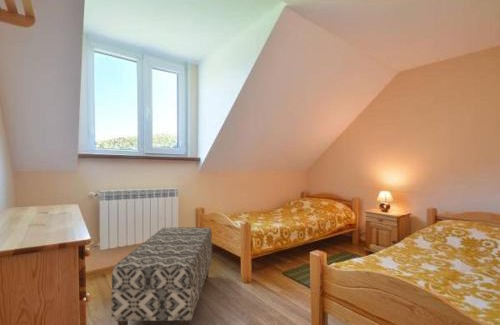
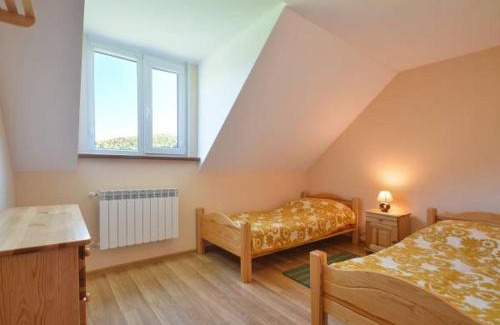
- bench (173, 272)
